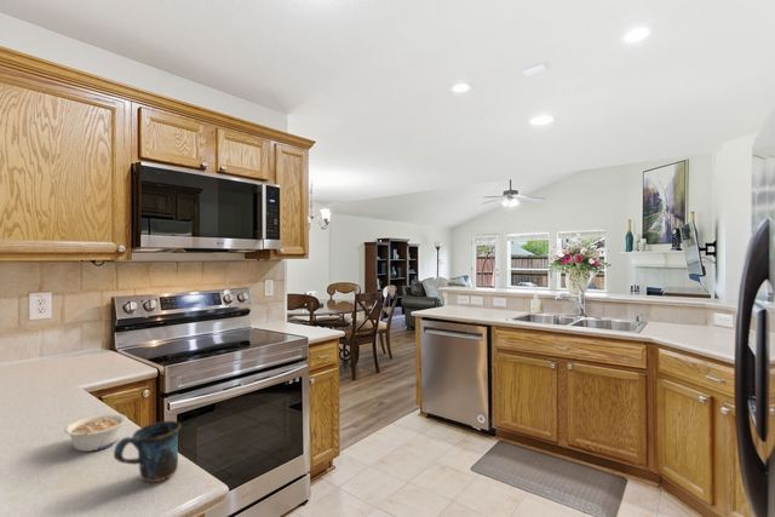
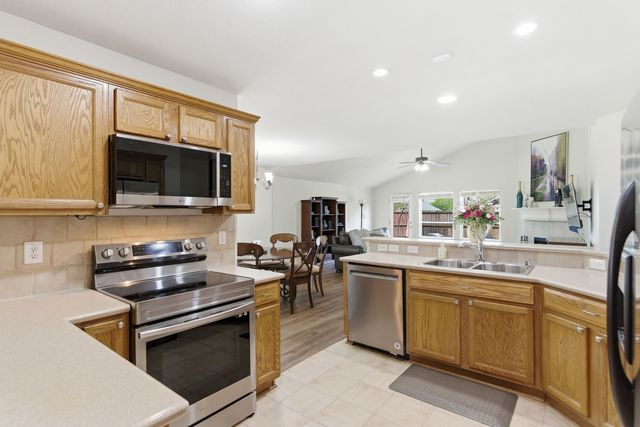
- legume (97, 431)
- mug (148, 453)
